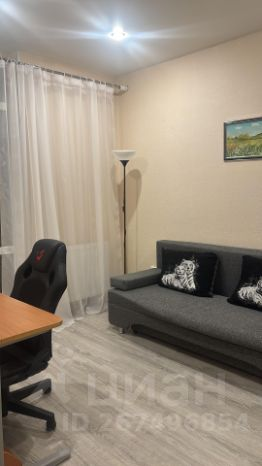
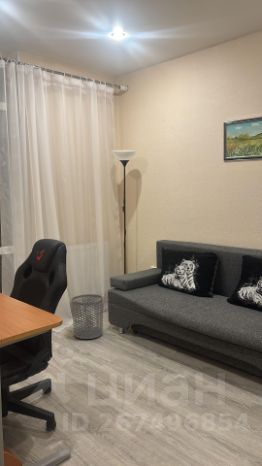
+ waste bin (87, 316)
